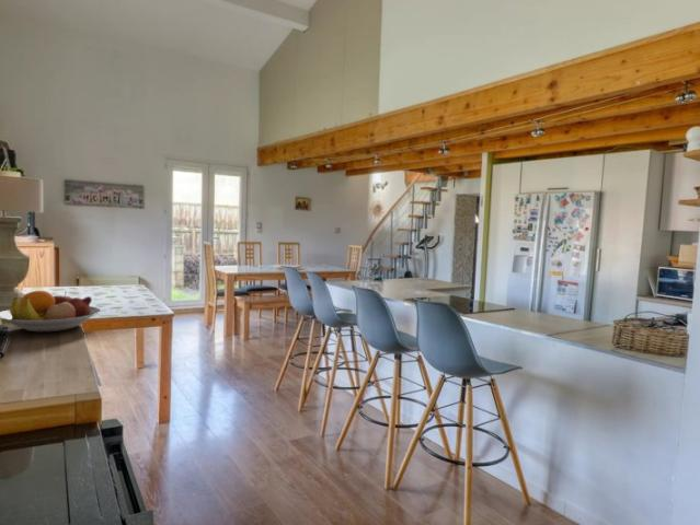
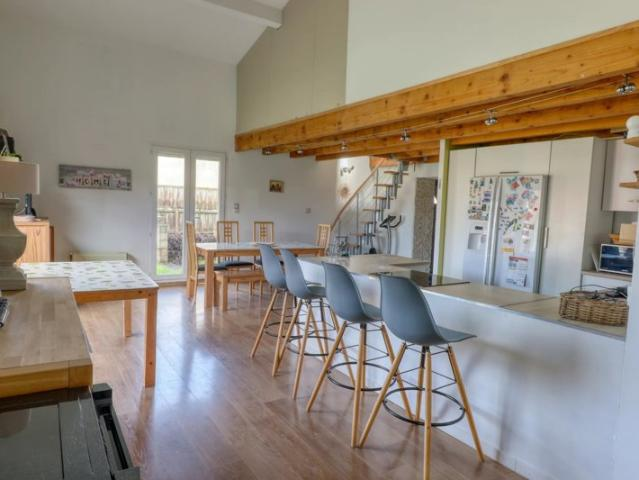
- fruit bowl (50, 308)
